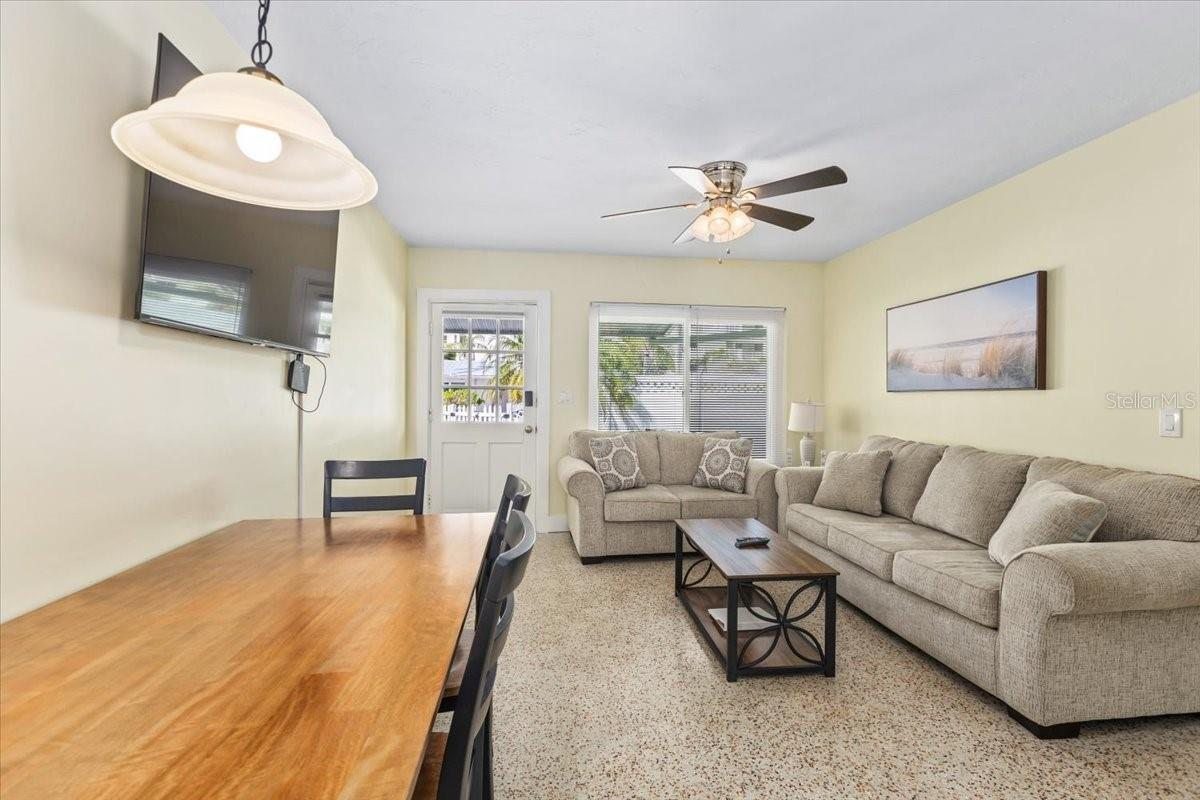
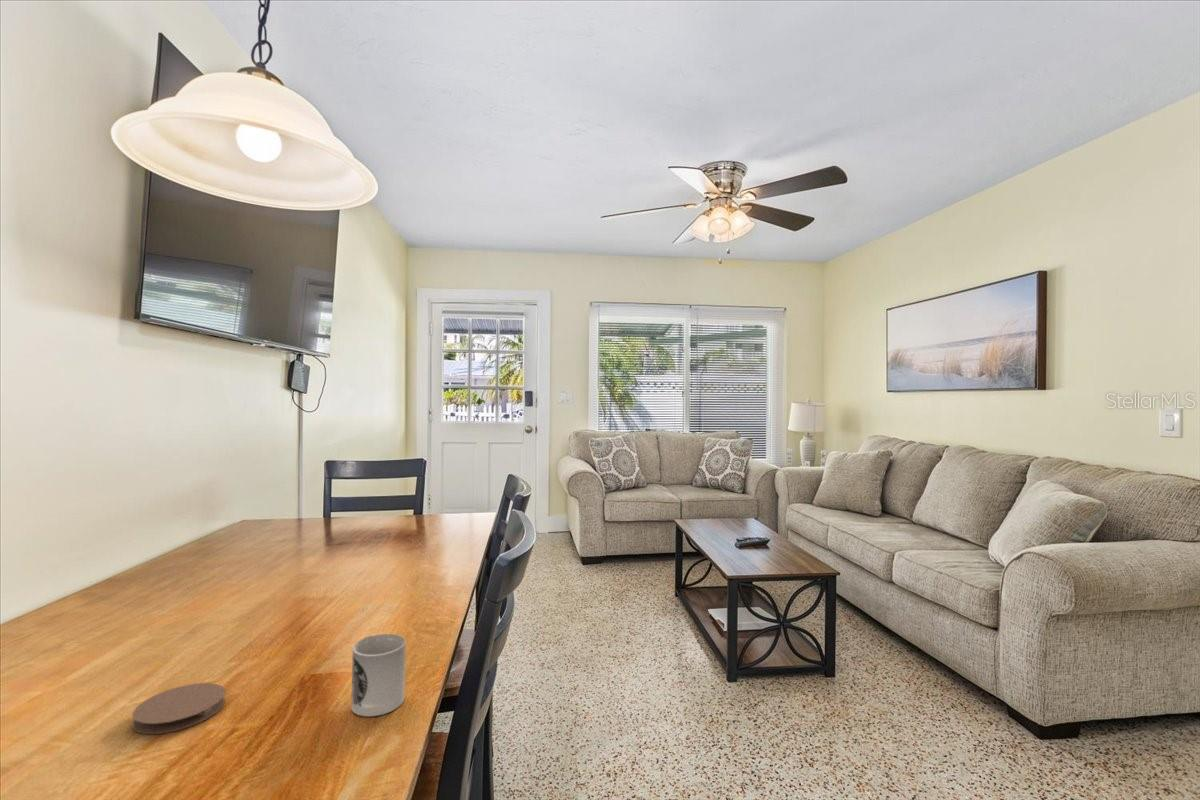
+ coaster (180, 706)
+ cup (375, 669)
